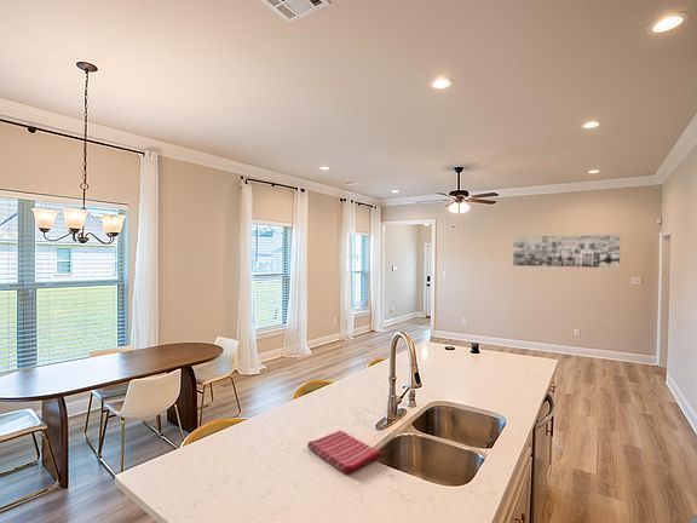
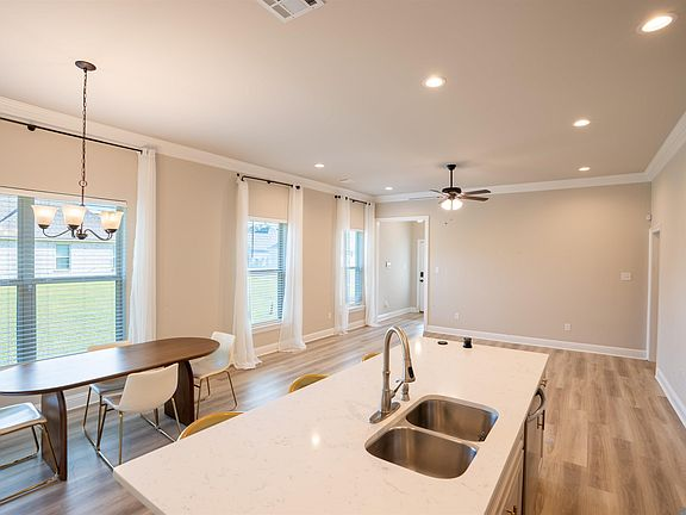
- wall art (563, 251)
- dish towel (344, 449)
